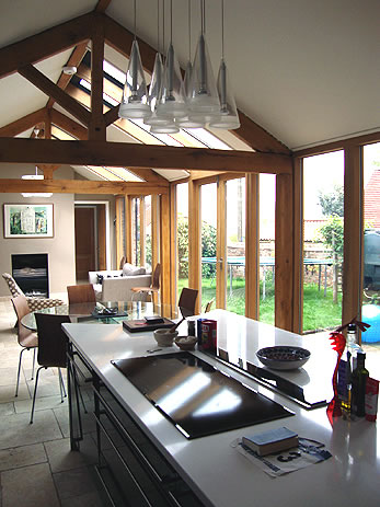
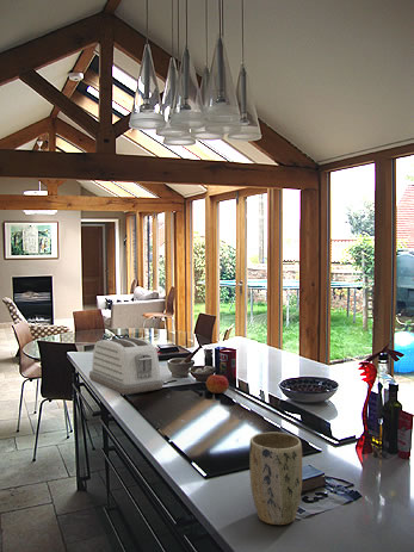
+ apple (217, 383)
+ plant pot (276, 477)
+ toaster (125, 362)
